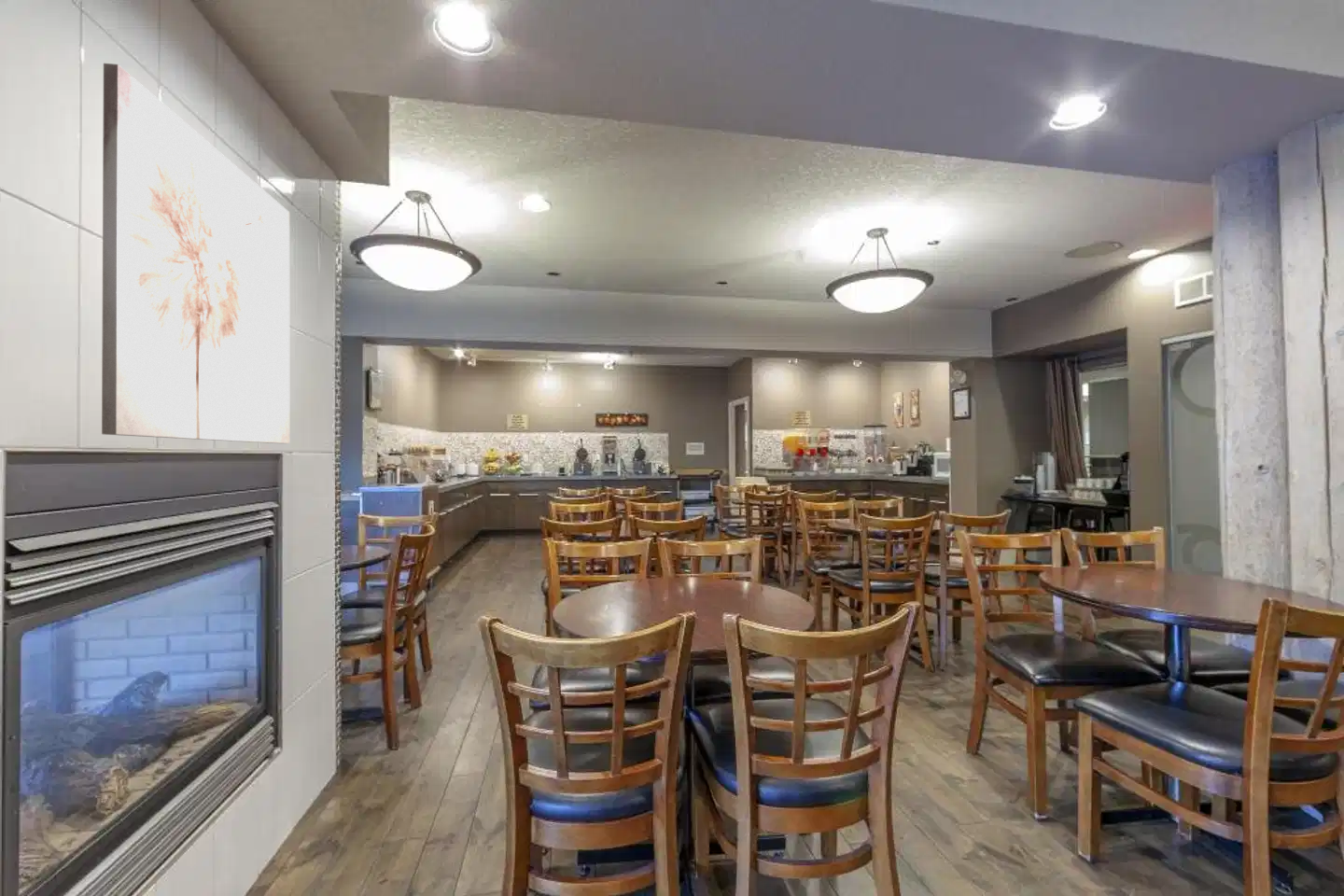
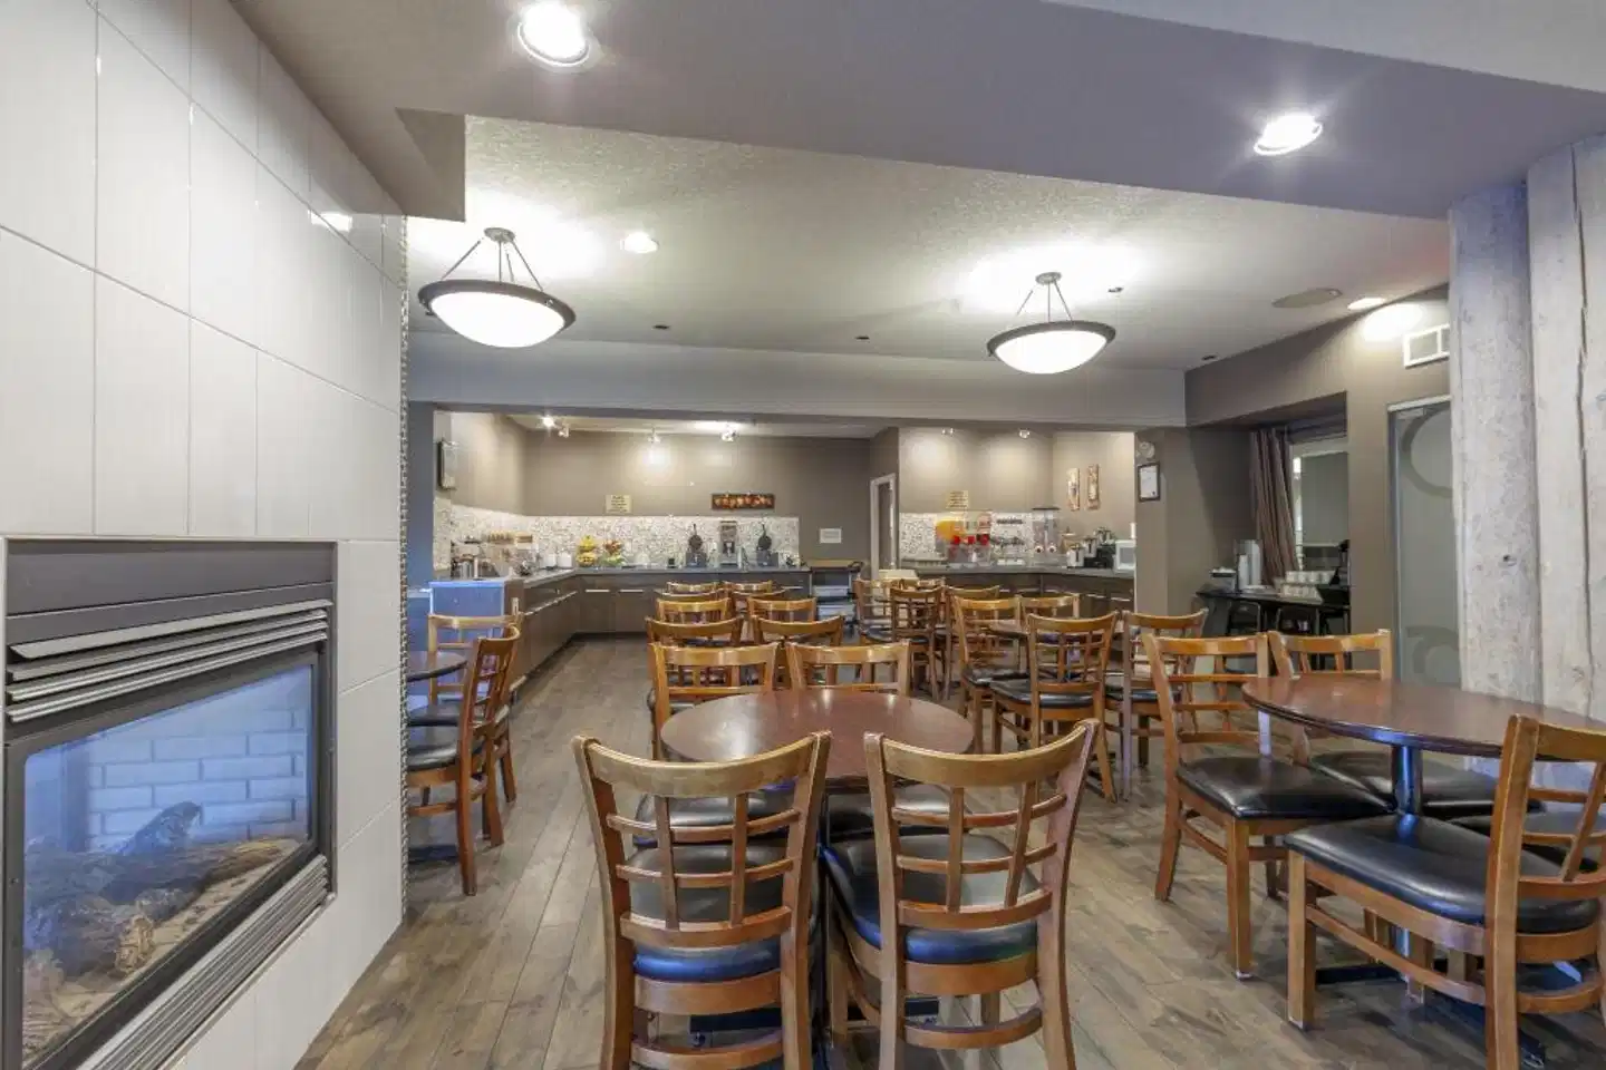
- wall art (217, 297)
